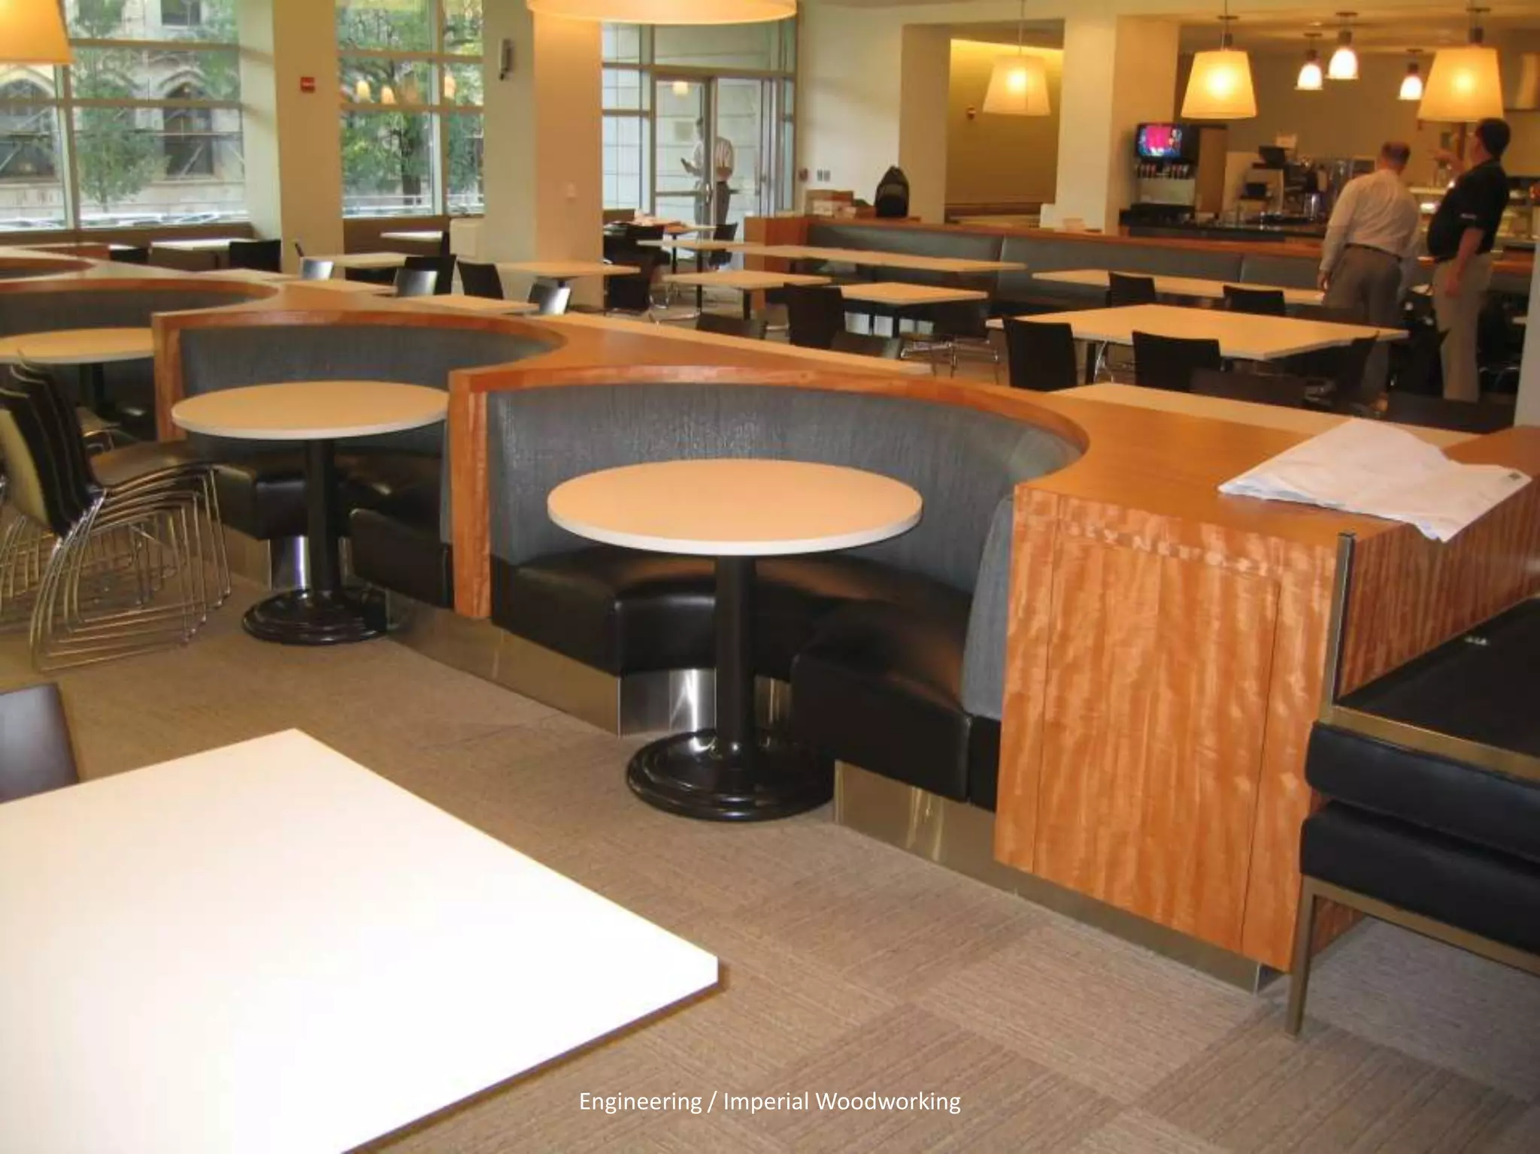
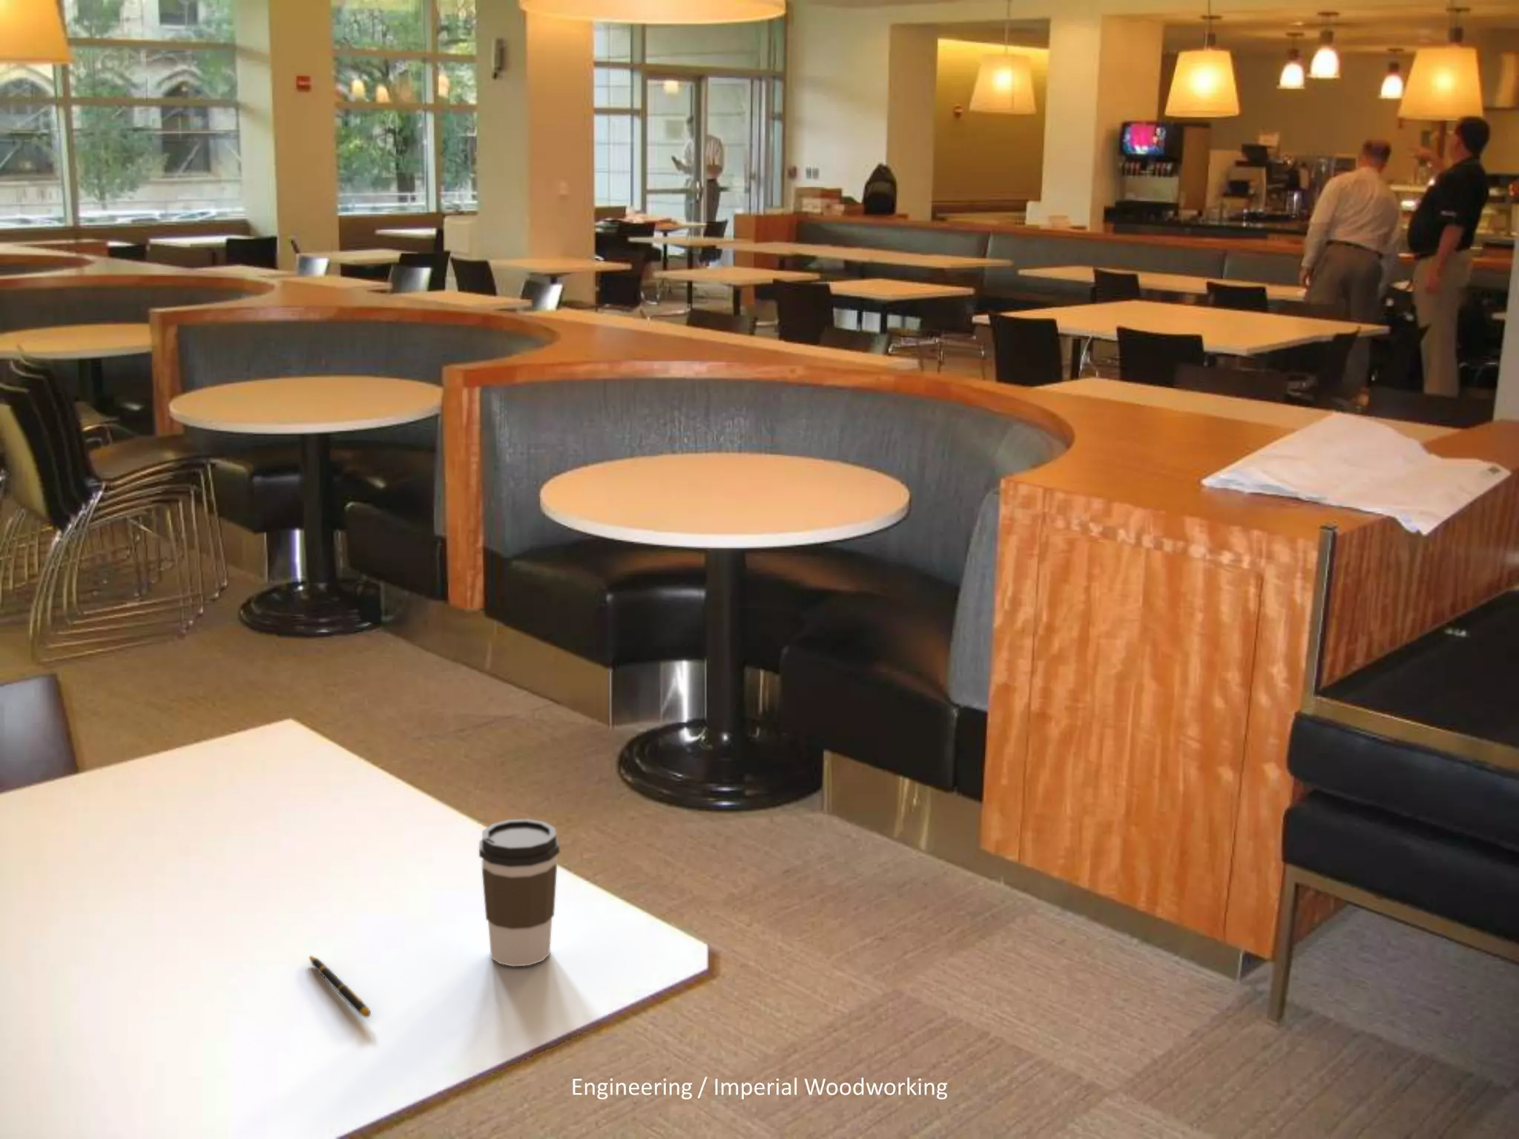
+ pen (337, 983)
+ coffee cup (519, 893)
